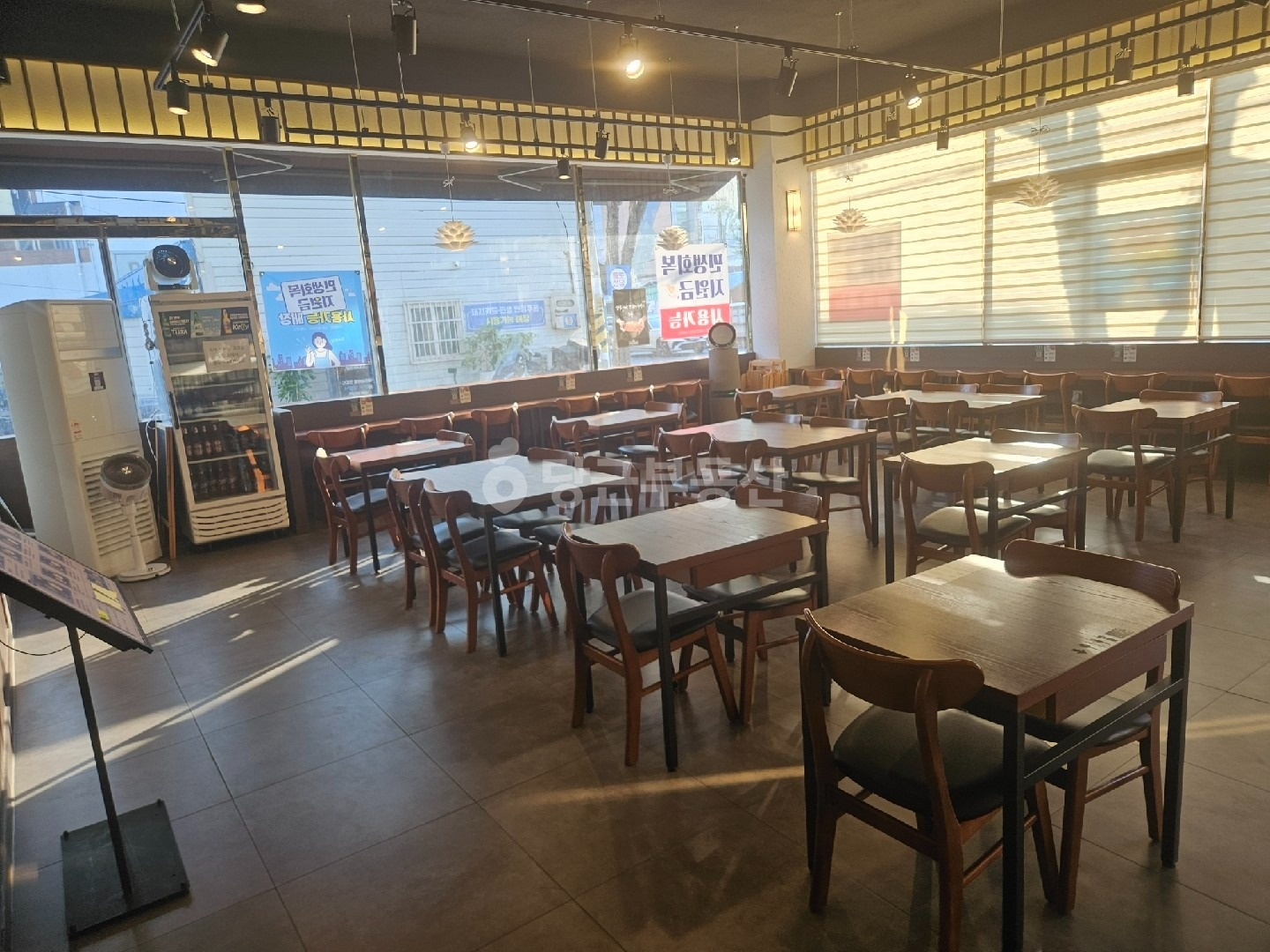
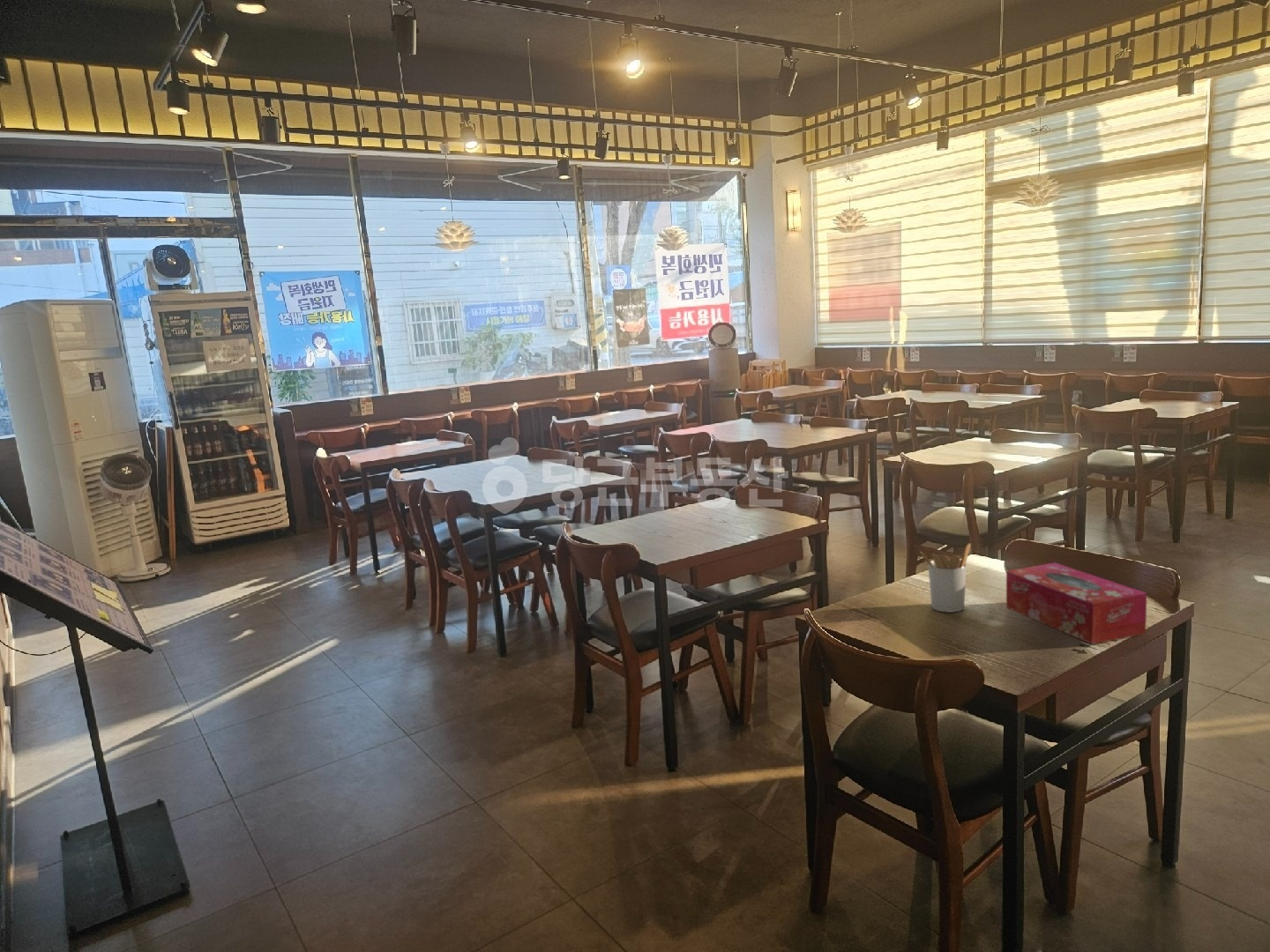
+ utensil holder (946, 577)
+ tissue box (1072, 600)
